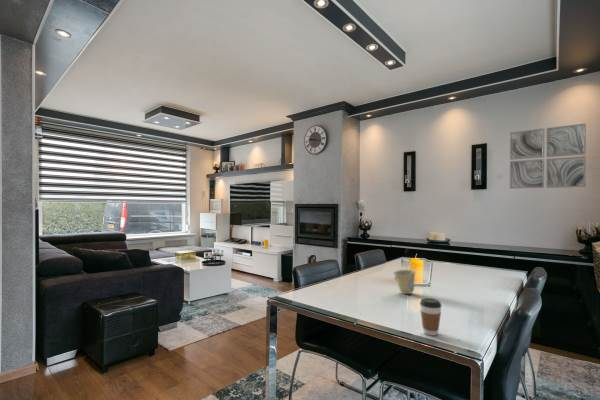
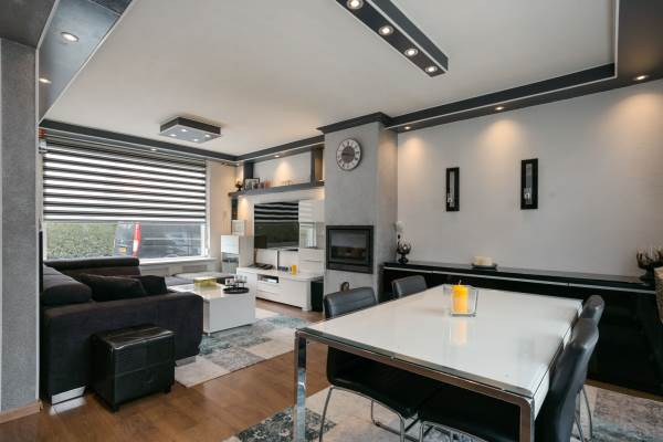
- coffee cup (430, 316)
- cup (404, 281)
- wall art (546, 159)
